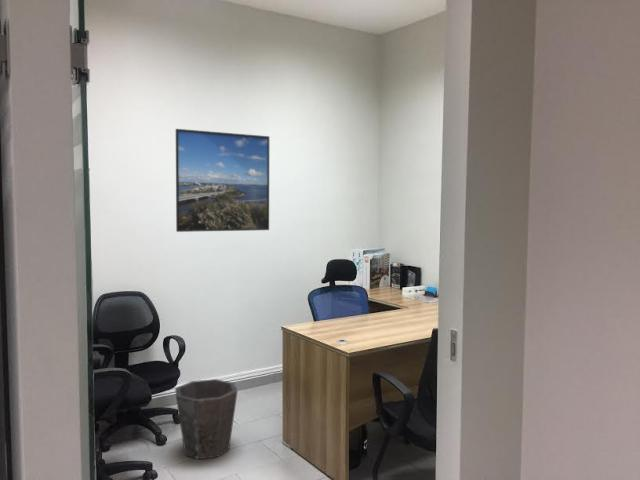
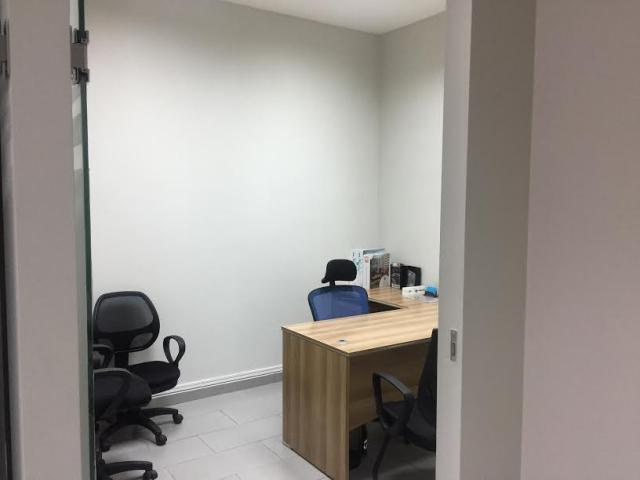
- waste bin (206, 419)
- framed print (224, 182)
